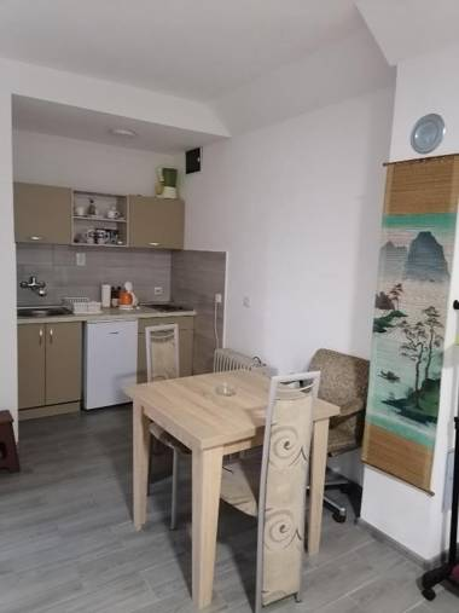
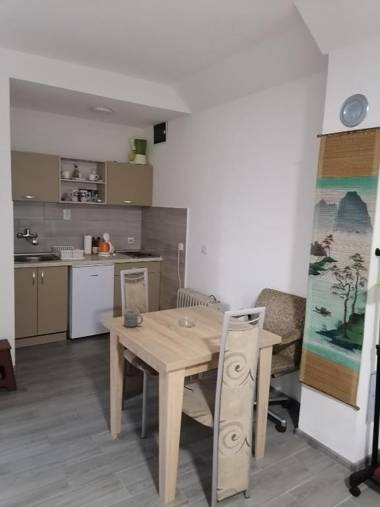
+ mug (133, 318)
